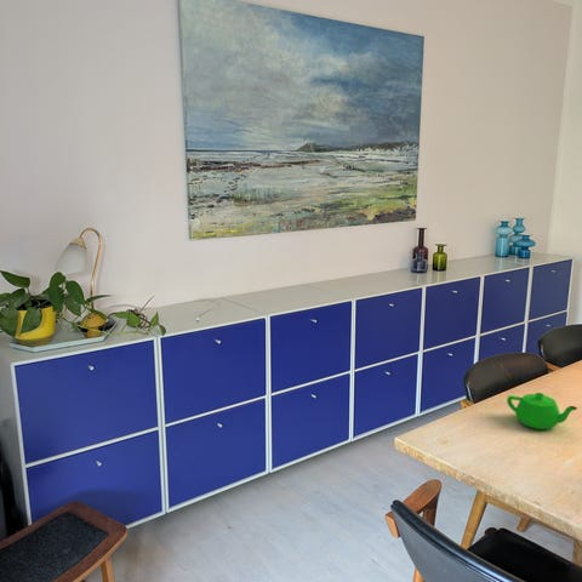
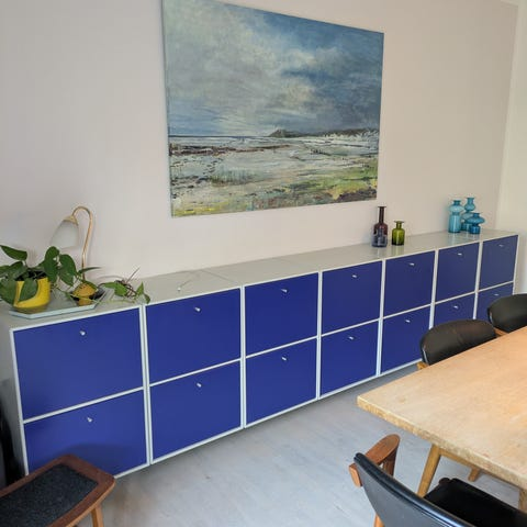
- teapot (540, 409)
